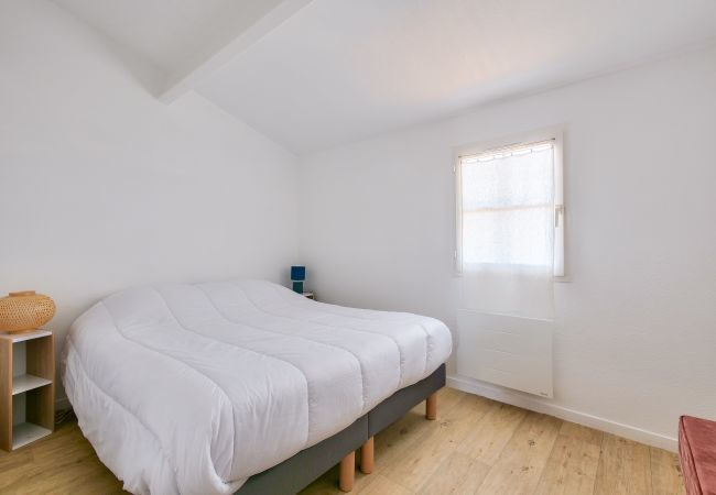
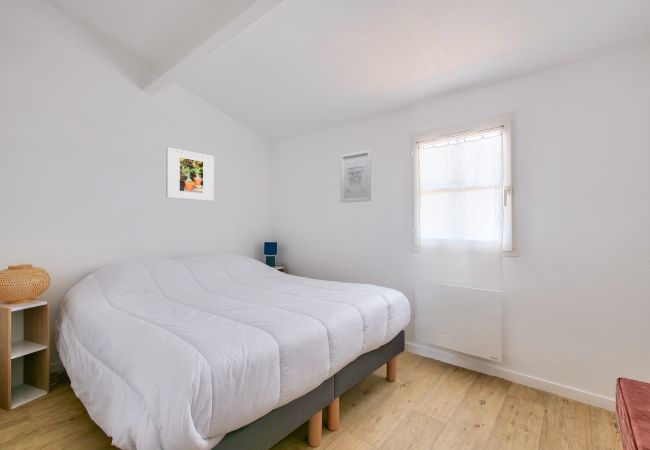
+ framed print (191, 175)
+ wall art (355, 177)
